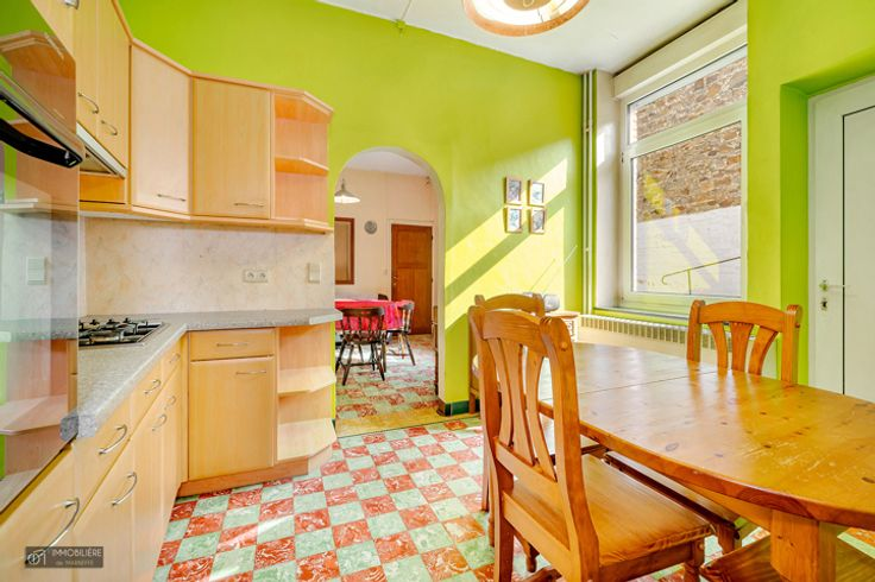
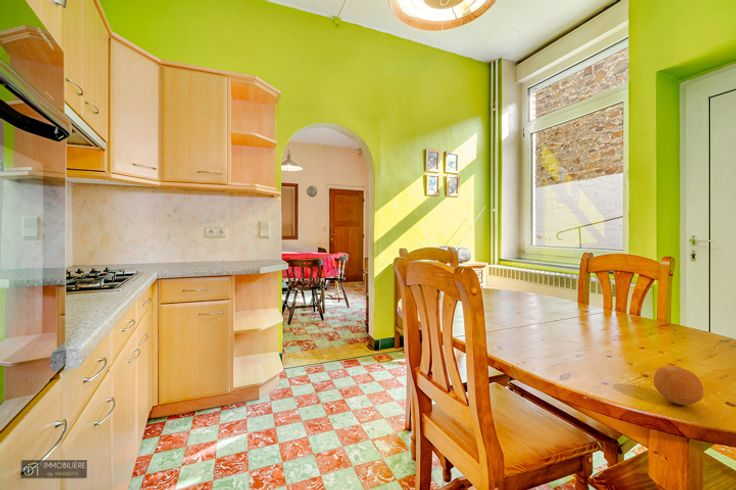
+ fruit (677, 385)
